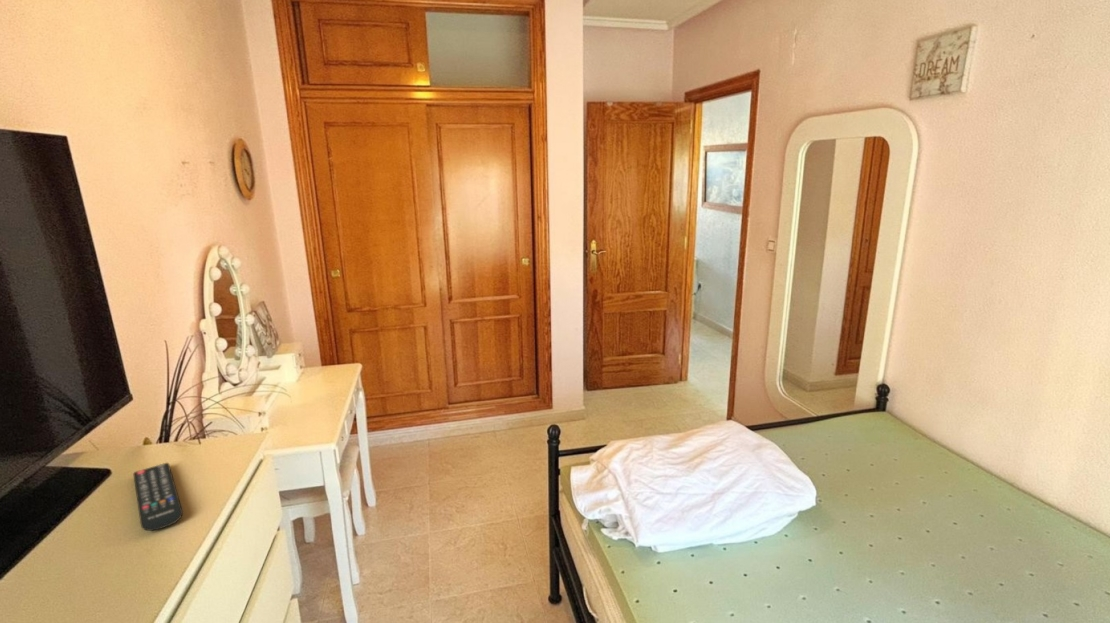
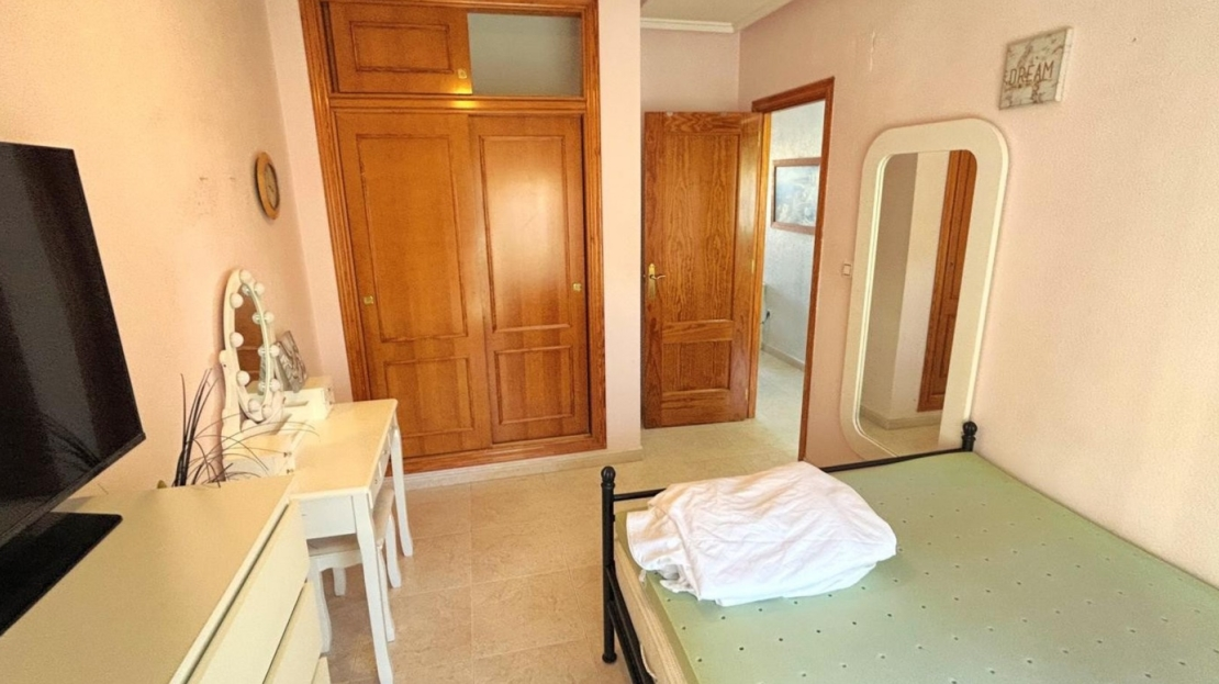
- remote control (156, 493)
